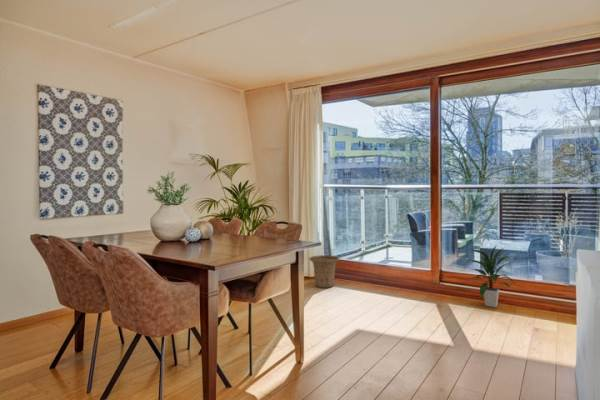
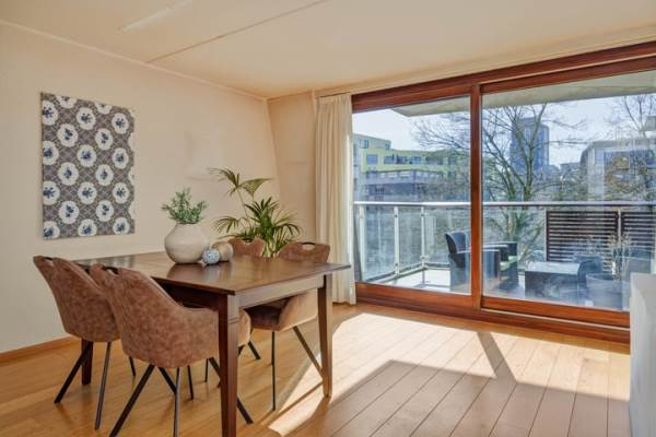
- indoor plant (488, 274)
- basket (324, 271)
